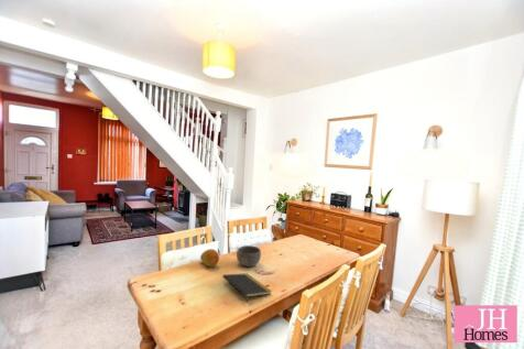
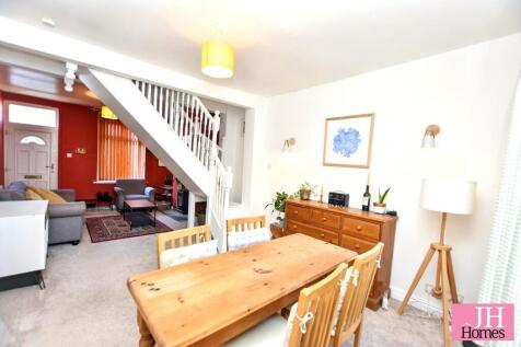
- bowl (248, 257)
- fruit (209, 257)
- notepad (245, 283)
